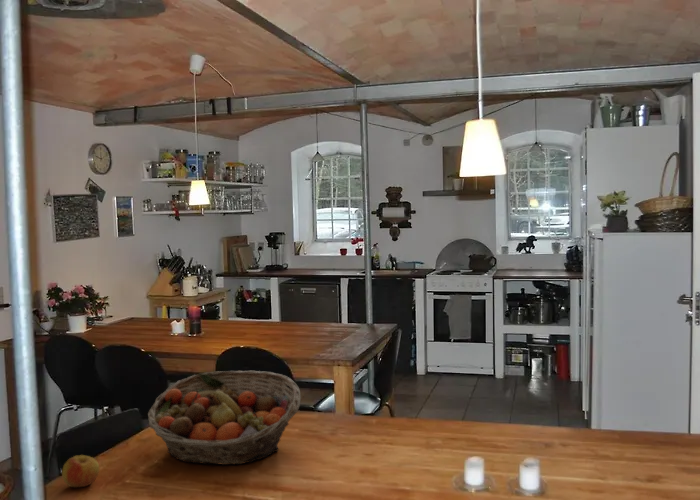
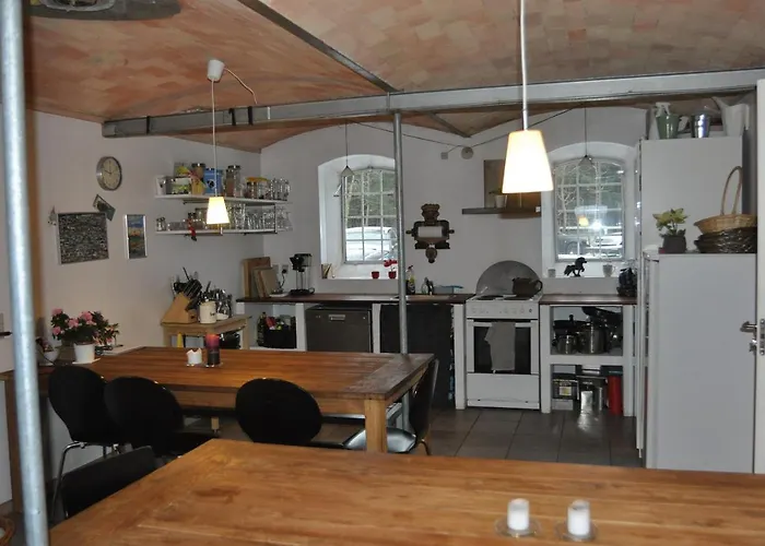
- fruit basket (225, 415)
- apple (80, 471)
